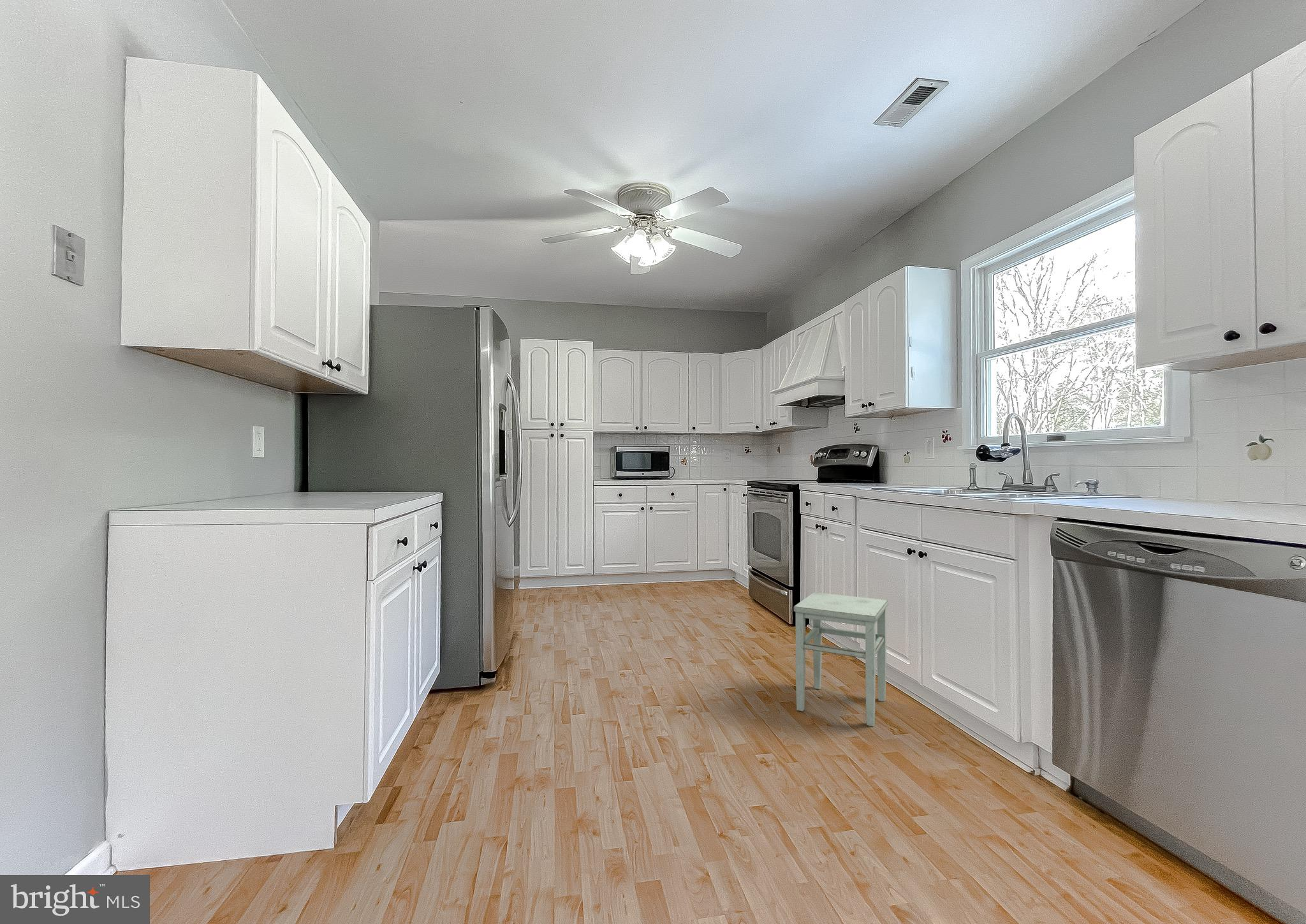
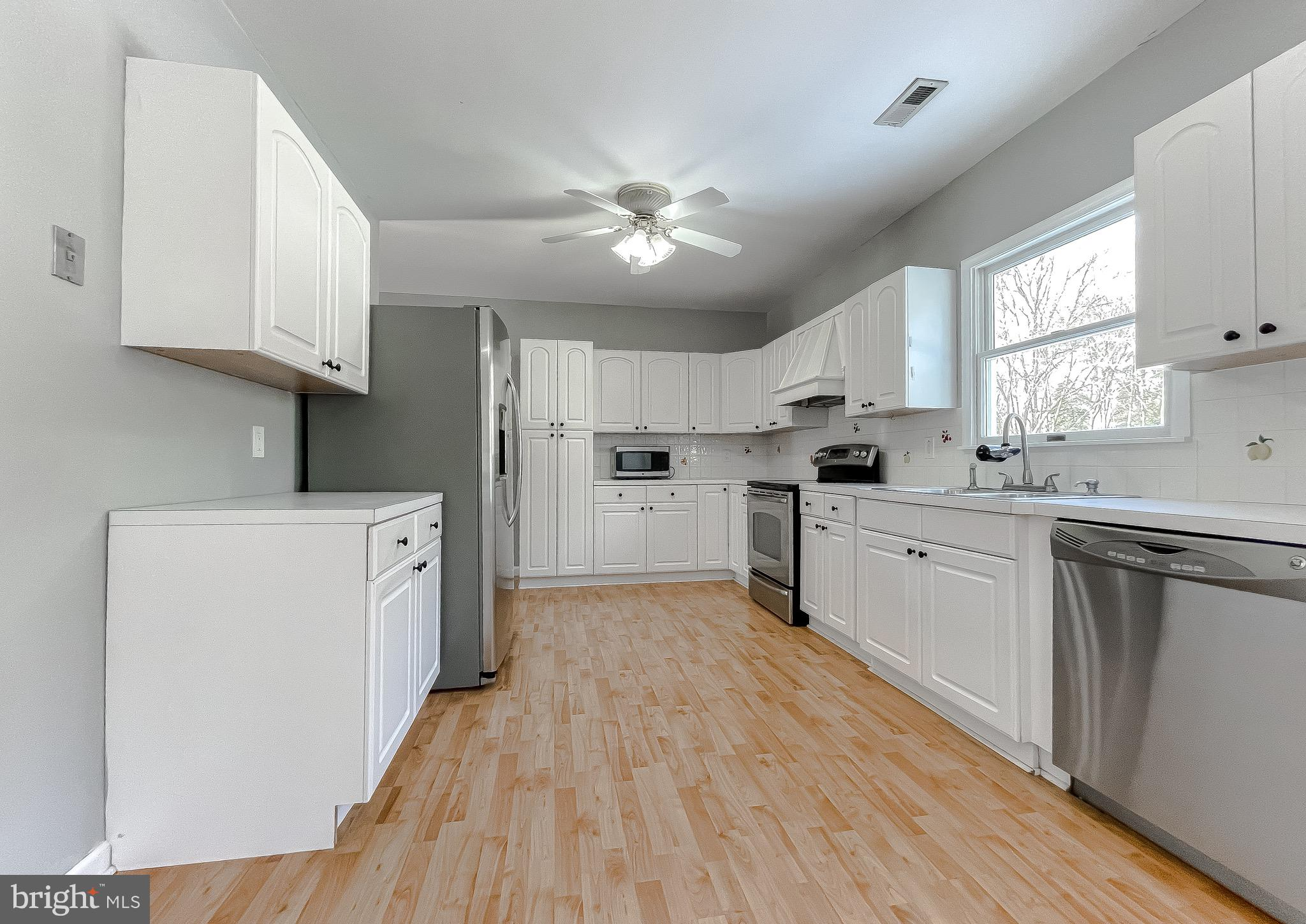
- stool (842, 654)
